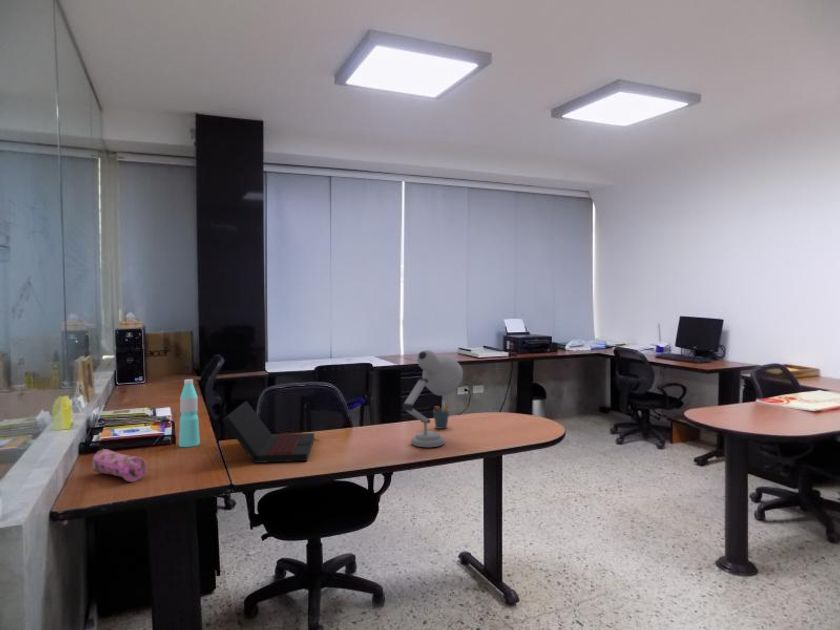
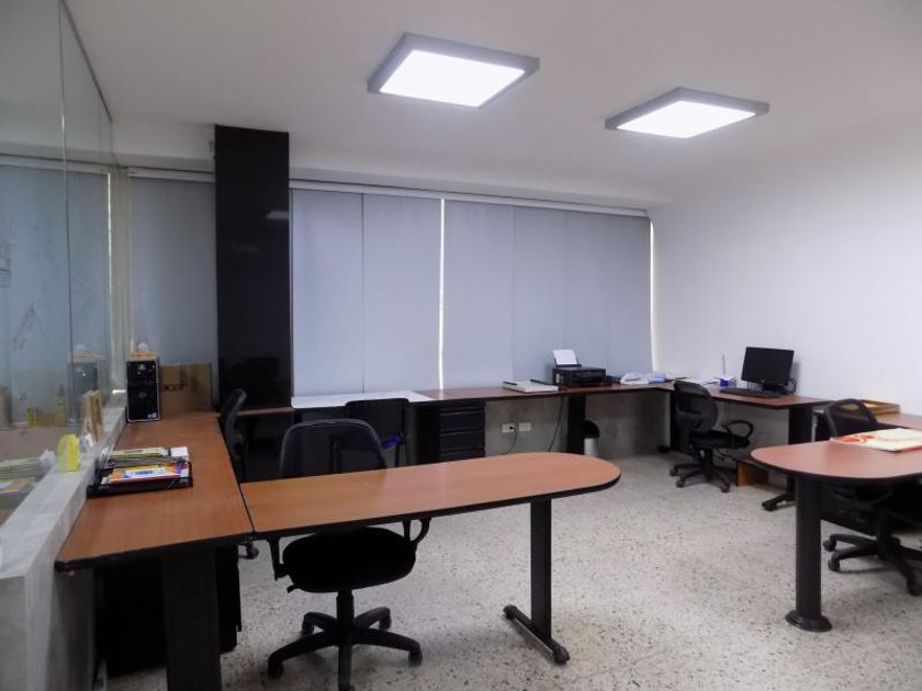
- pencil case (119, 465)
- water bottle (189, 412)
- laptop (269, 431)
- desk lamp (433, 393)
- pen holder (441, 414)
